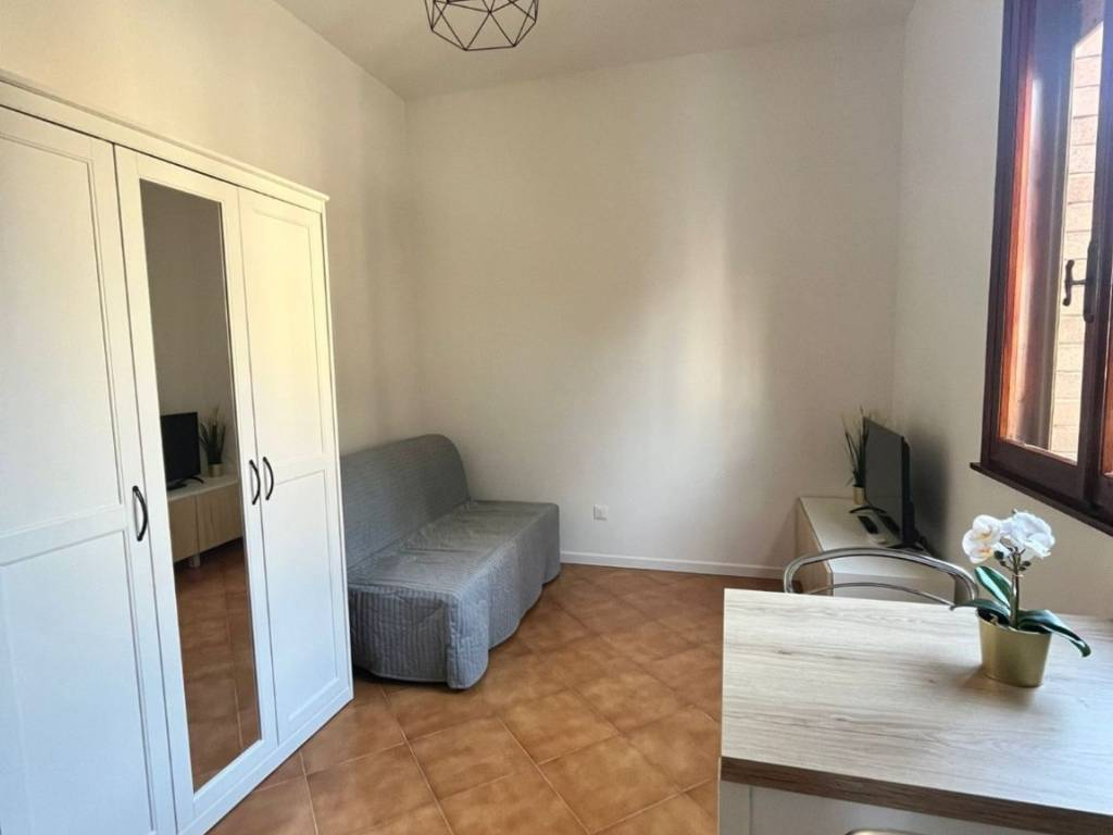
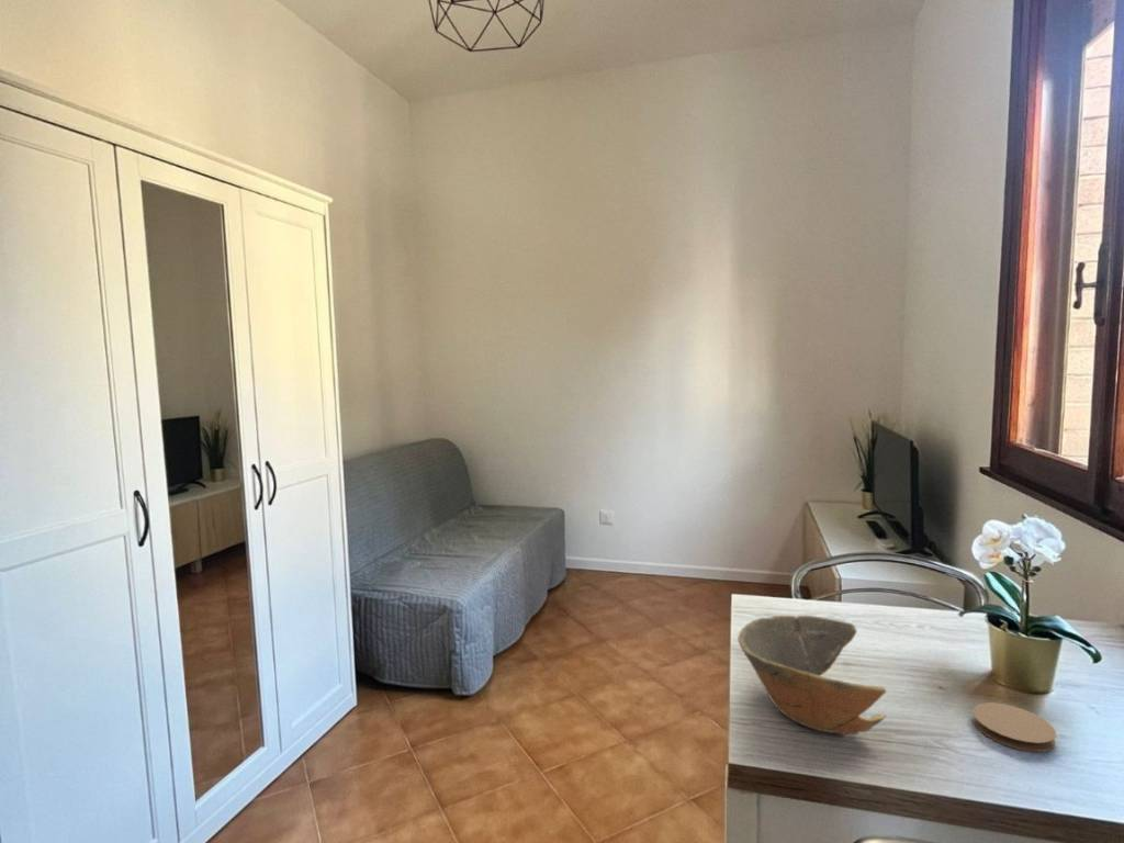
+ bowl (809, 671)
+ coaster (1012, 726)
